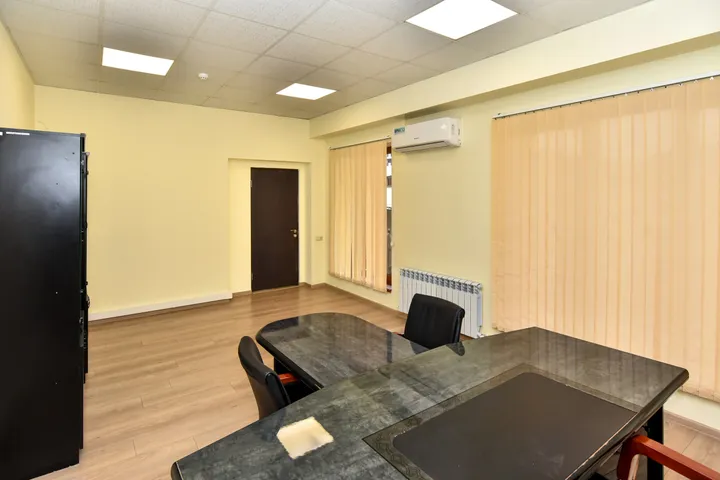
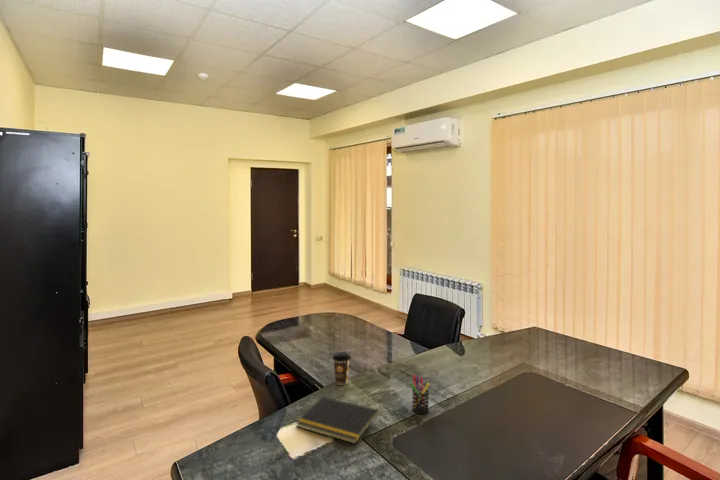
+ pen holder (418, 393)
+ coffee cup (341, 368)
+ notepad (337, 417)
